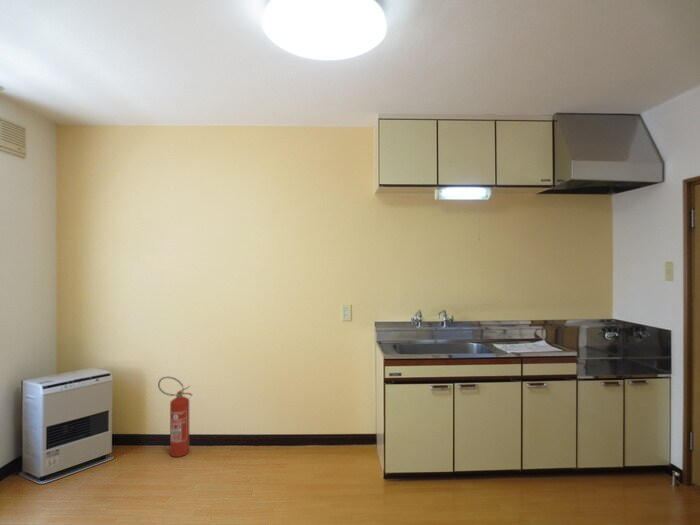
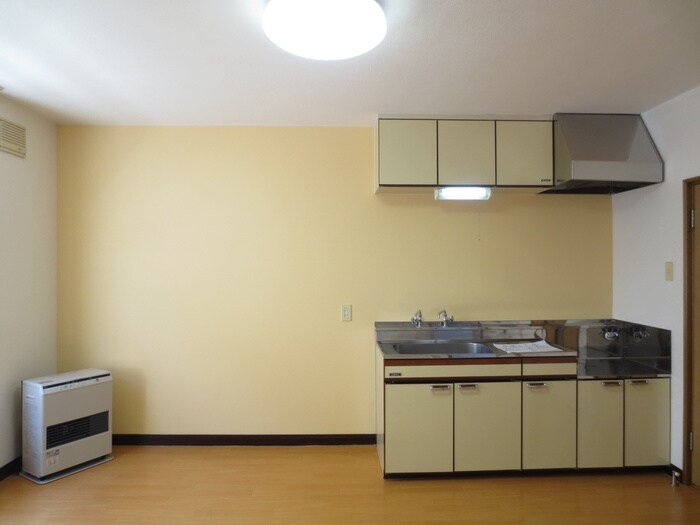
- fire extinguisher (175, 414)
